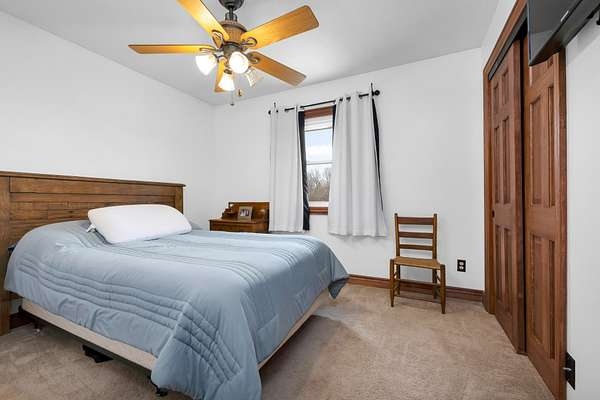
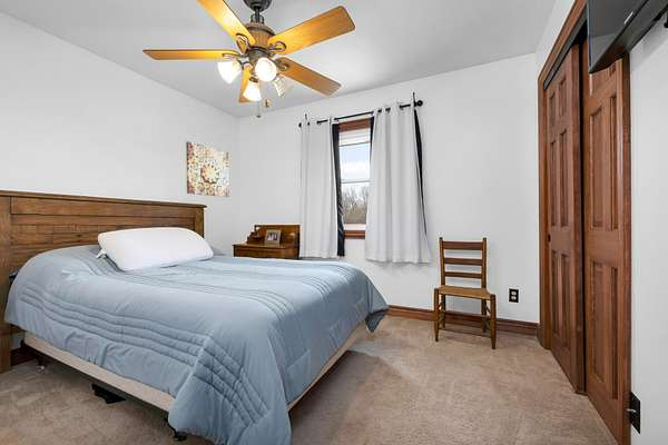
+ wall art (208, 171)
